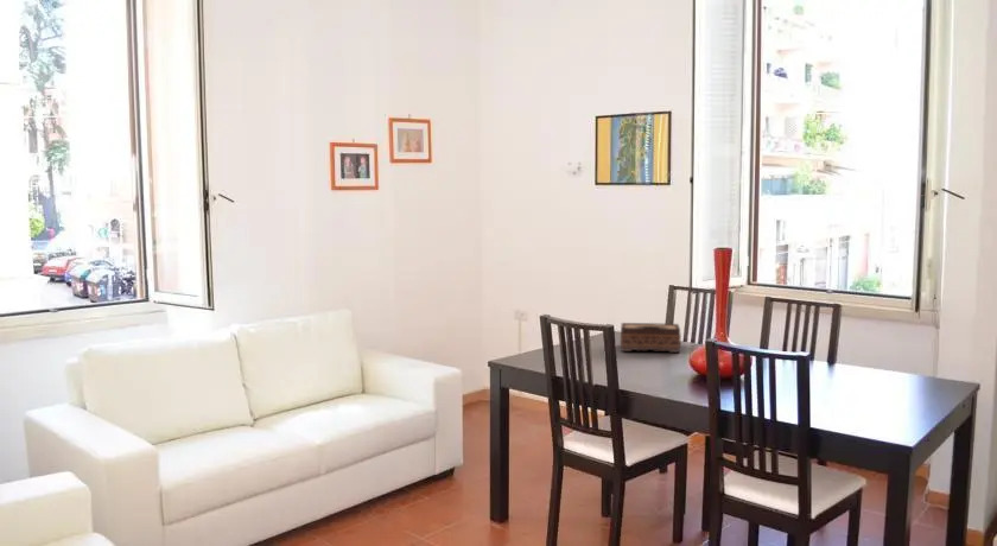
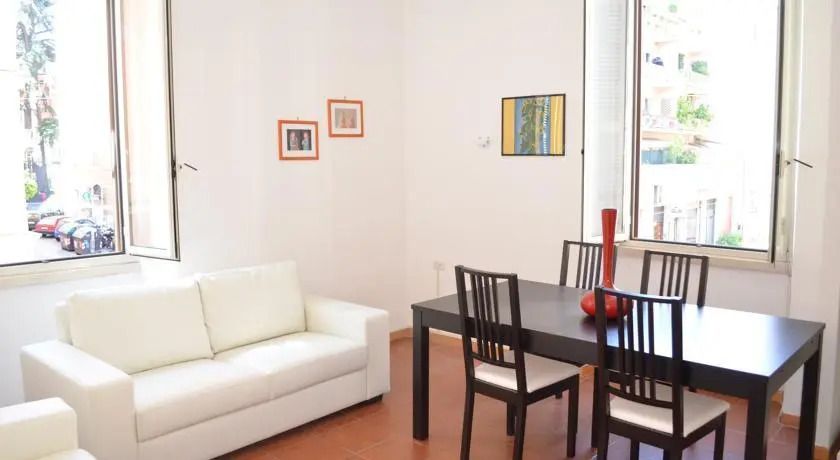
- tissue box (649, 337)
